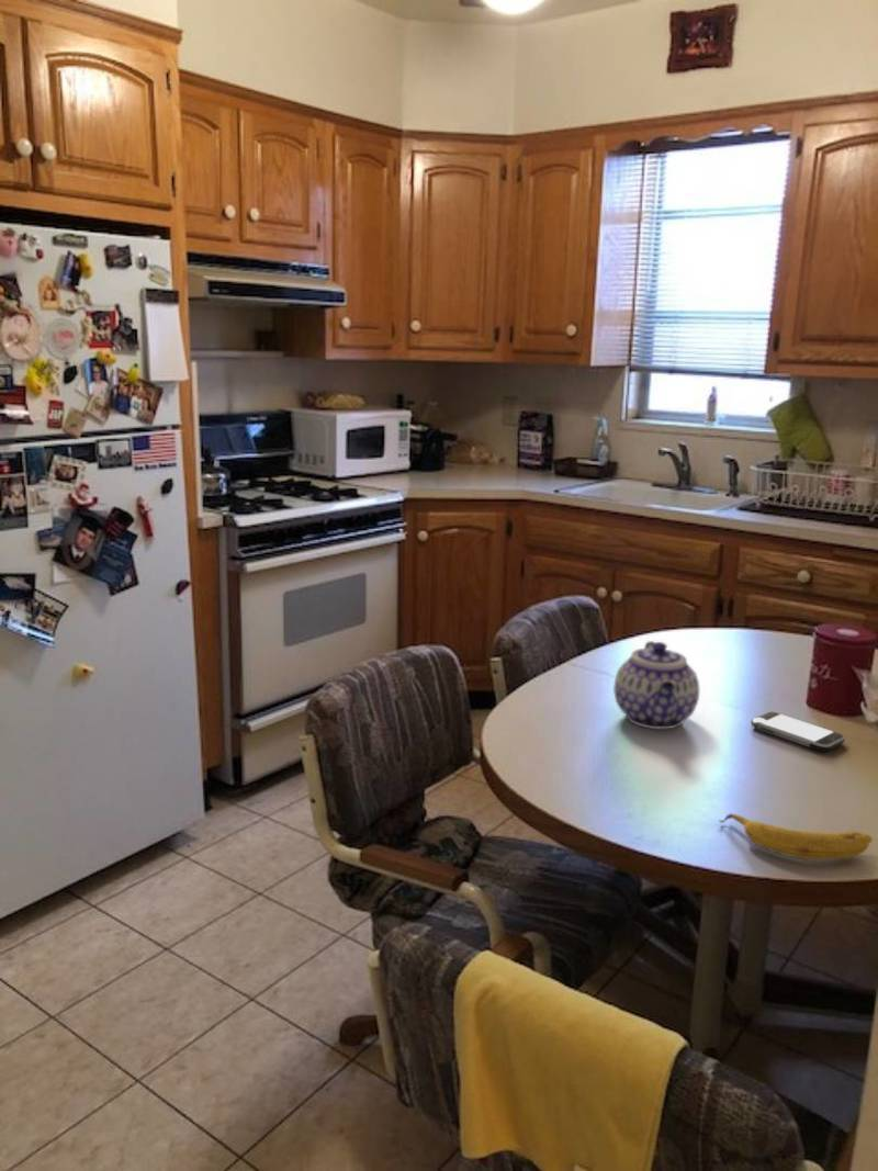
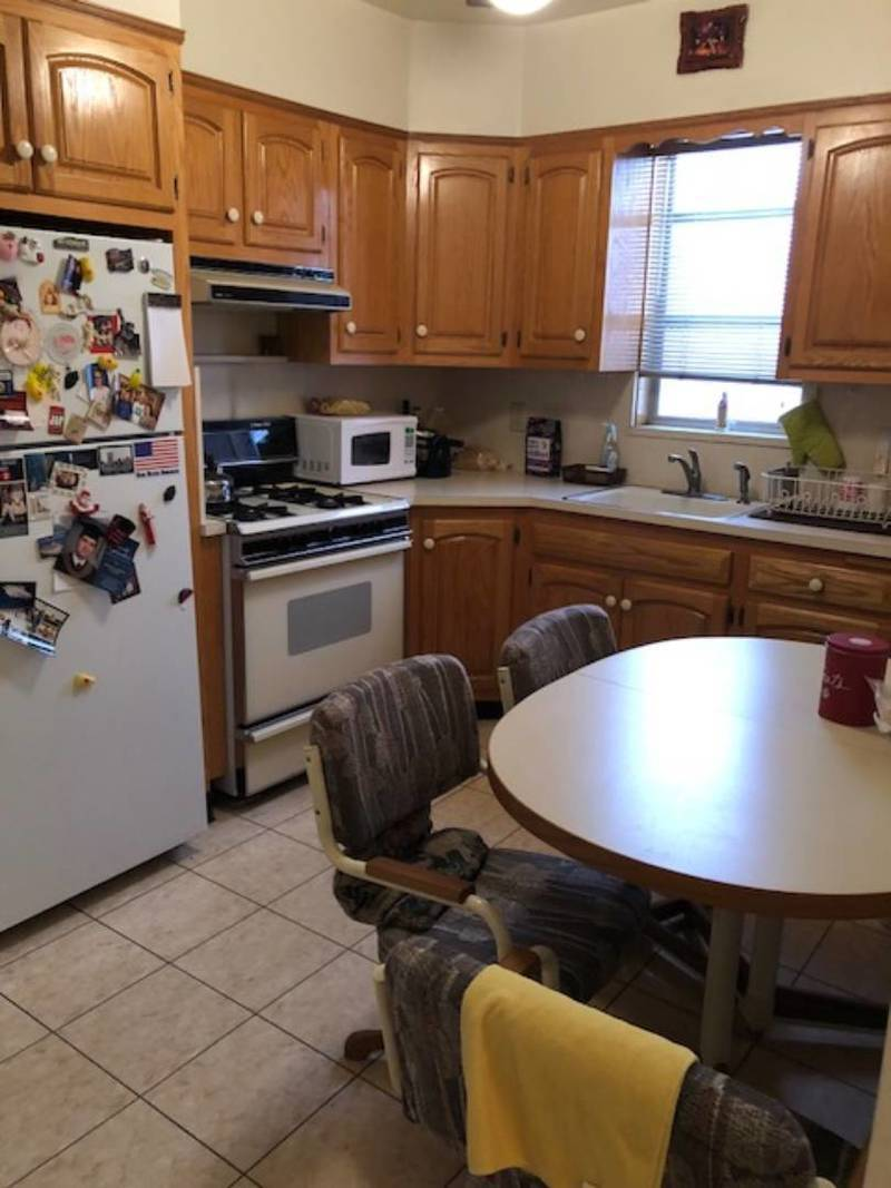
- fruit (797, 833)
- teapot (656, 680)
- smartphone (796, 731)
